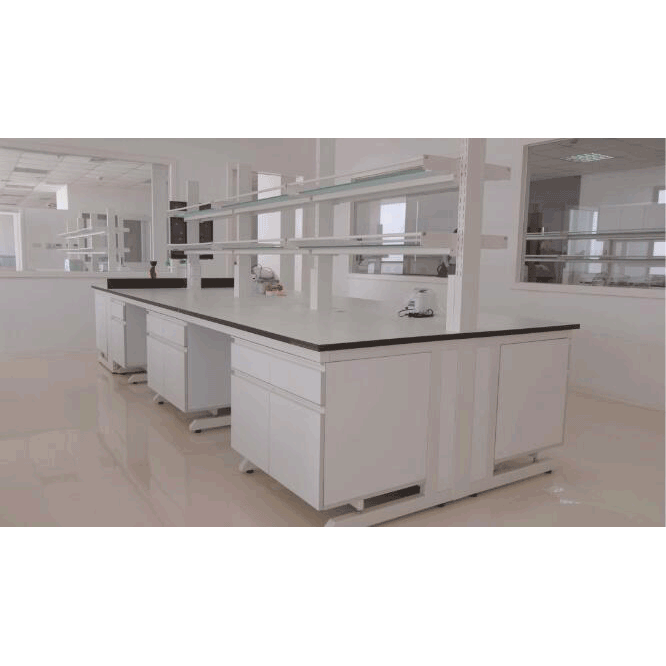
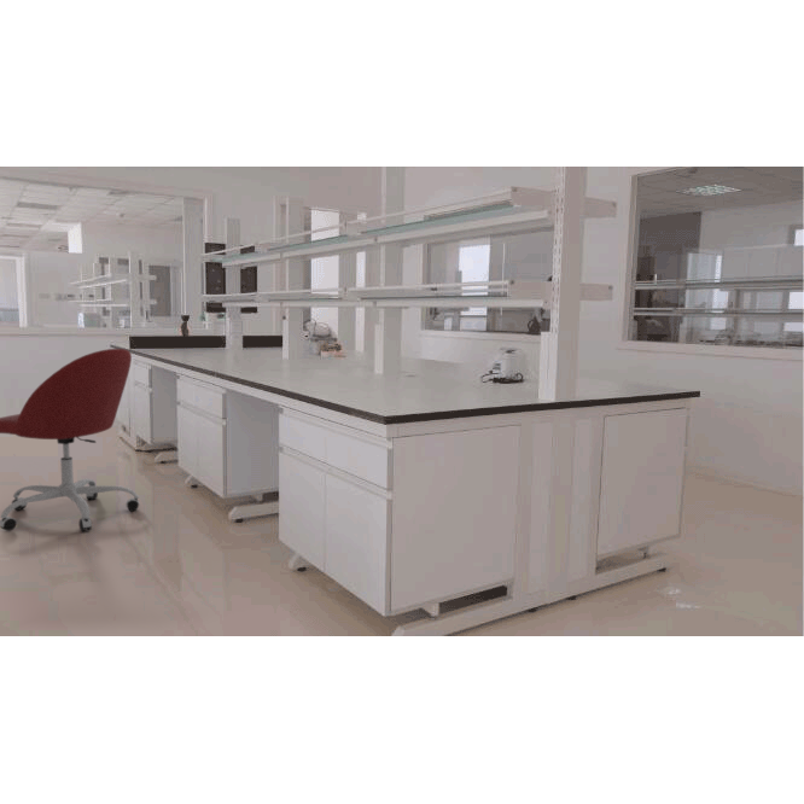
+ office chair (62, 431)
